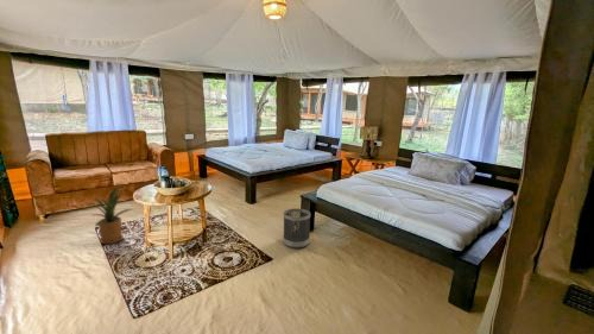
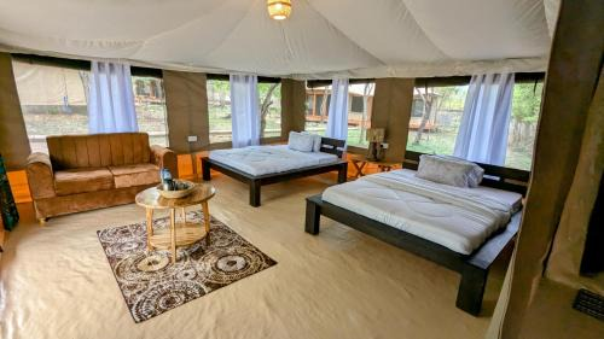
- house plant (107, 213)
- wastebasket (296, 227)
